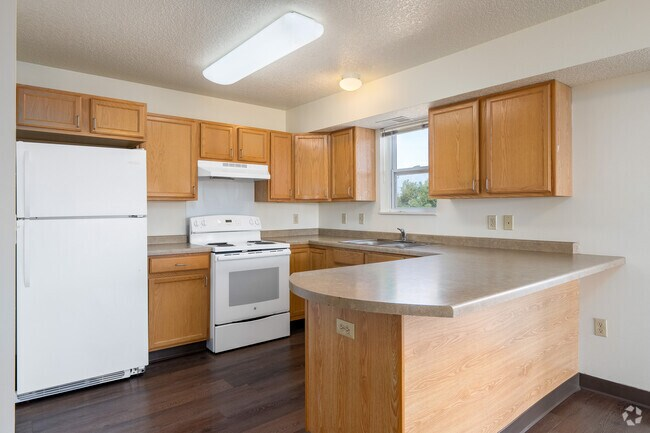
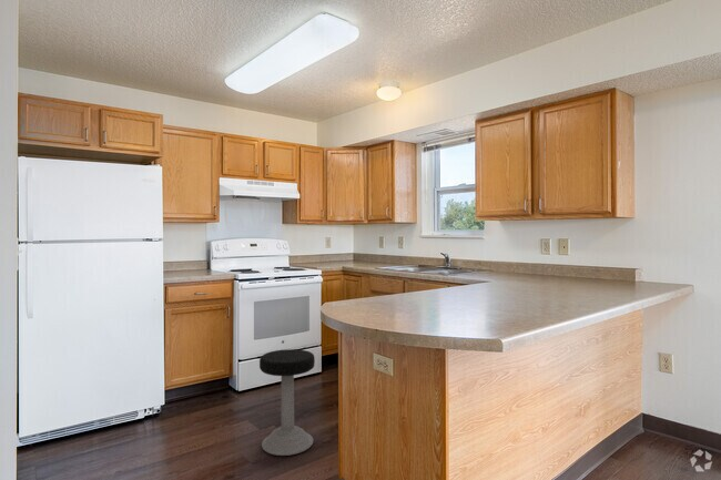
+ stool (287, 399)
